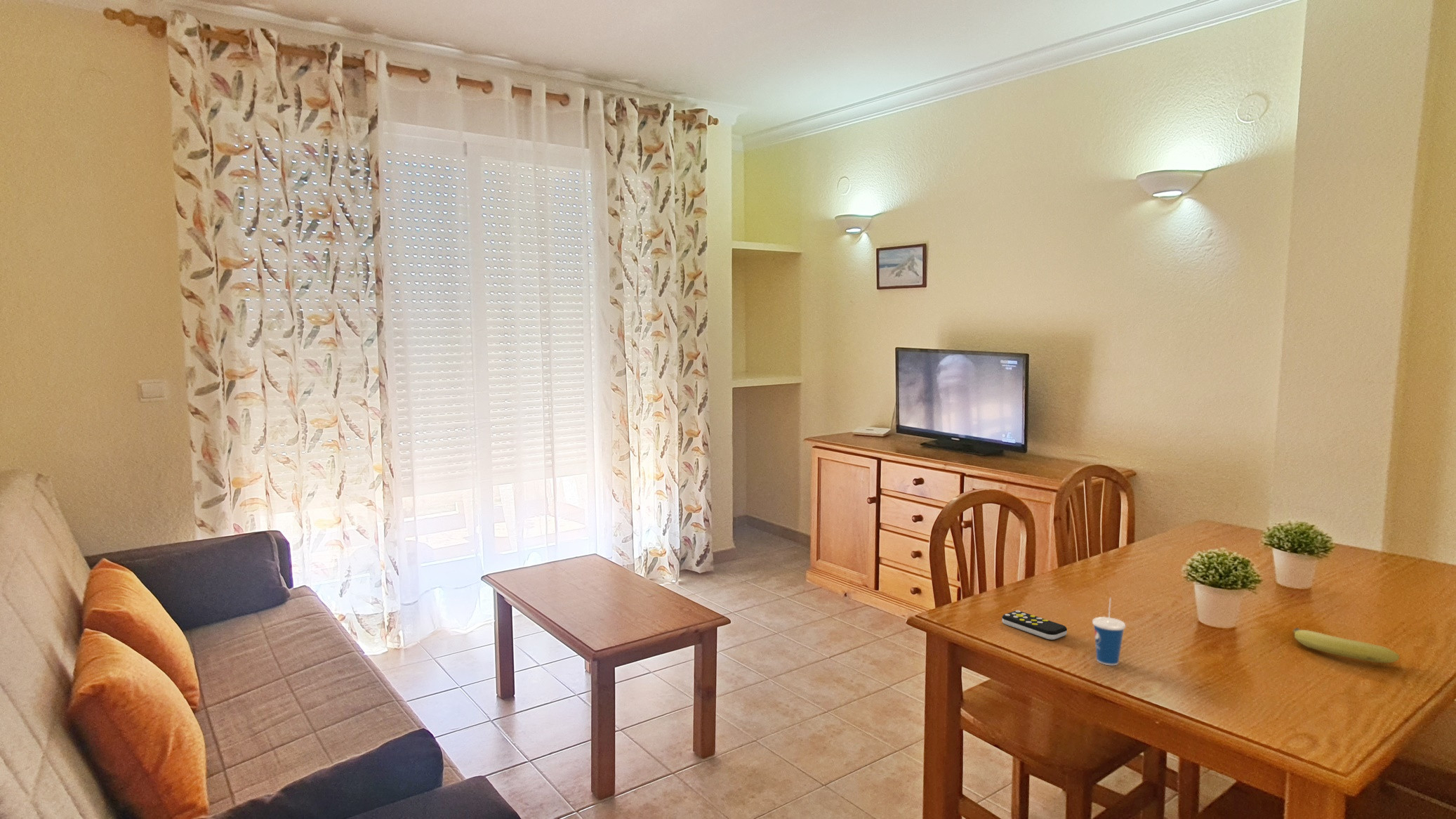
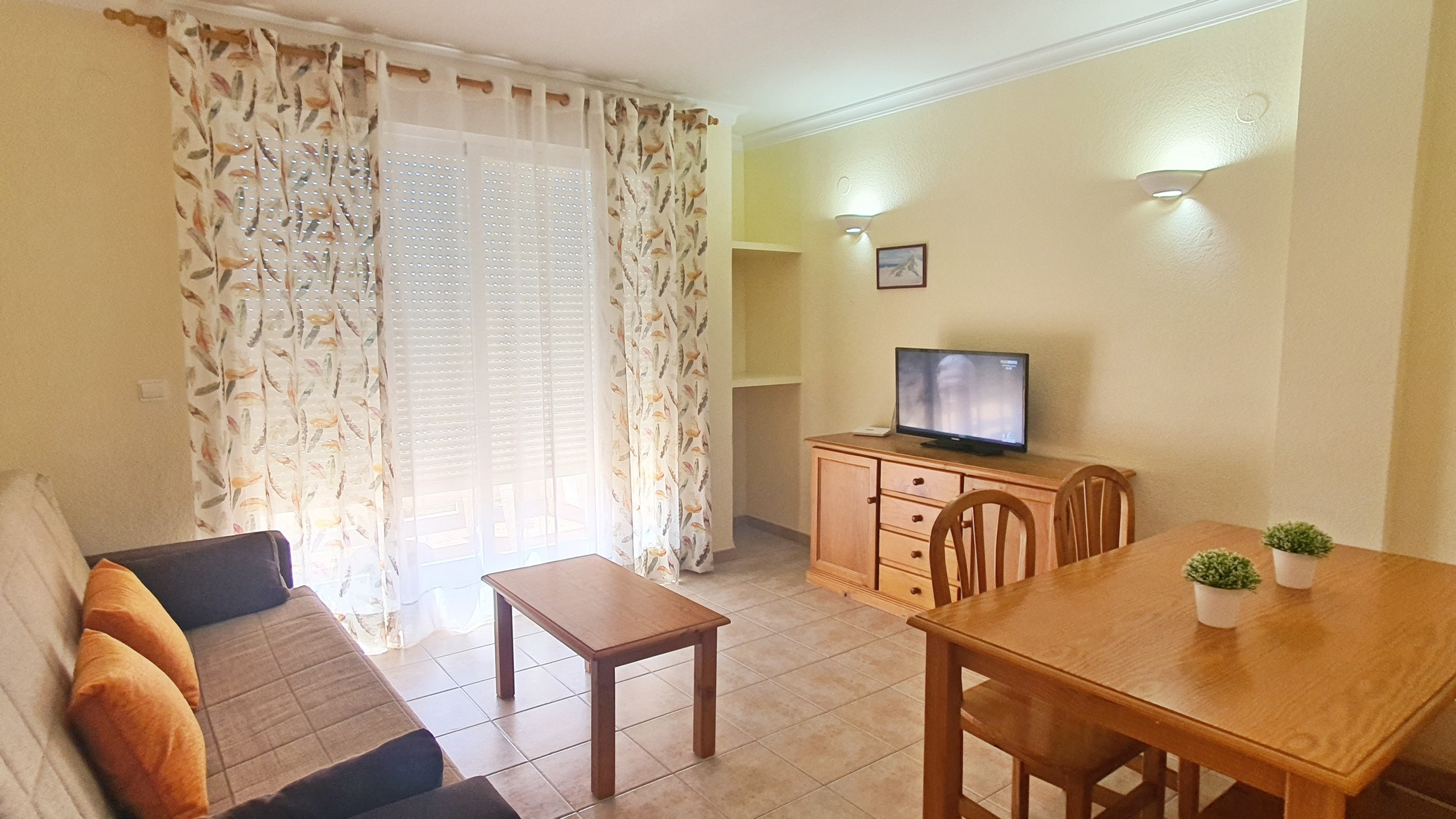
- fruit (1337, 642)
- cup (1108, 631)
- remote control (1033, 624)
